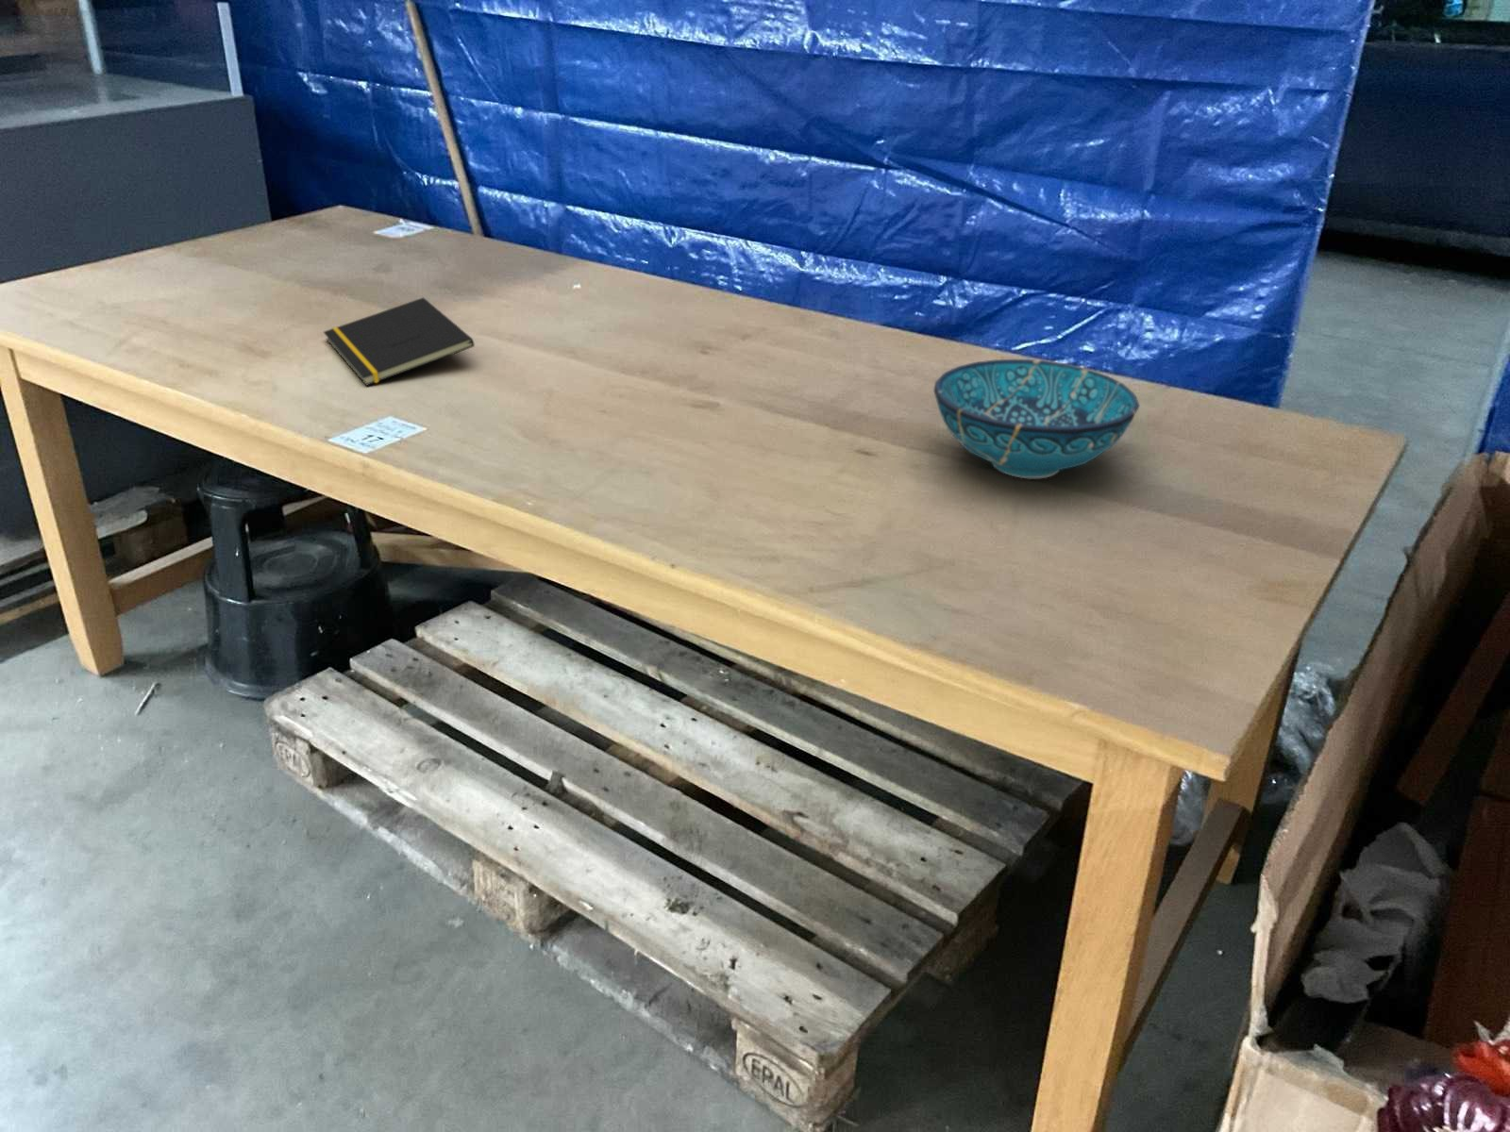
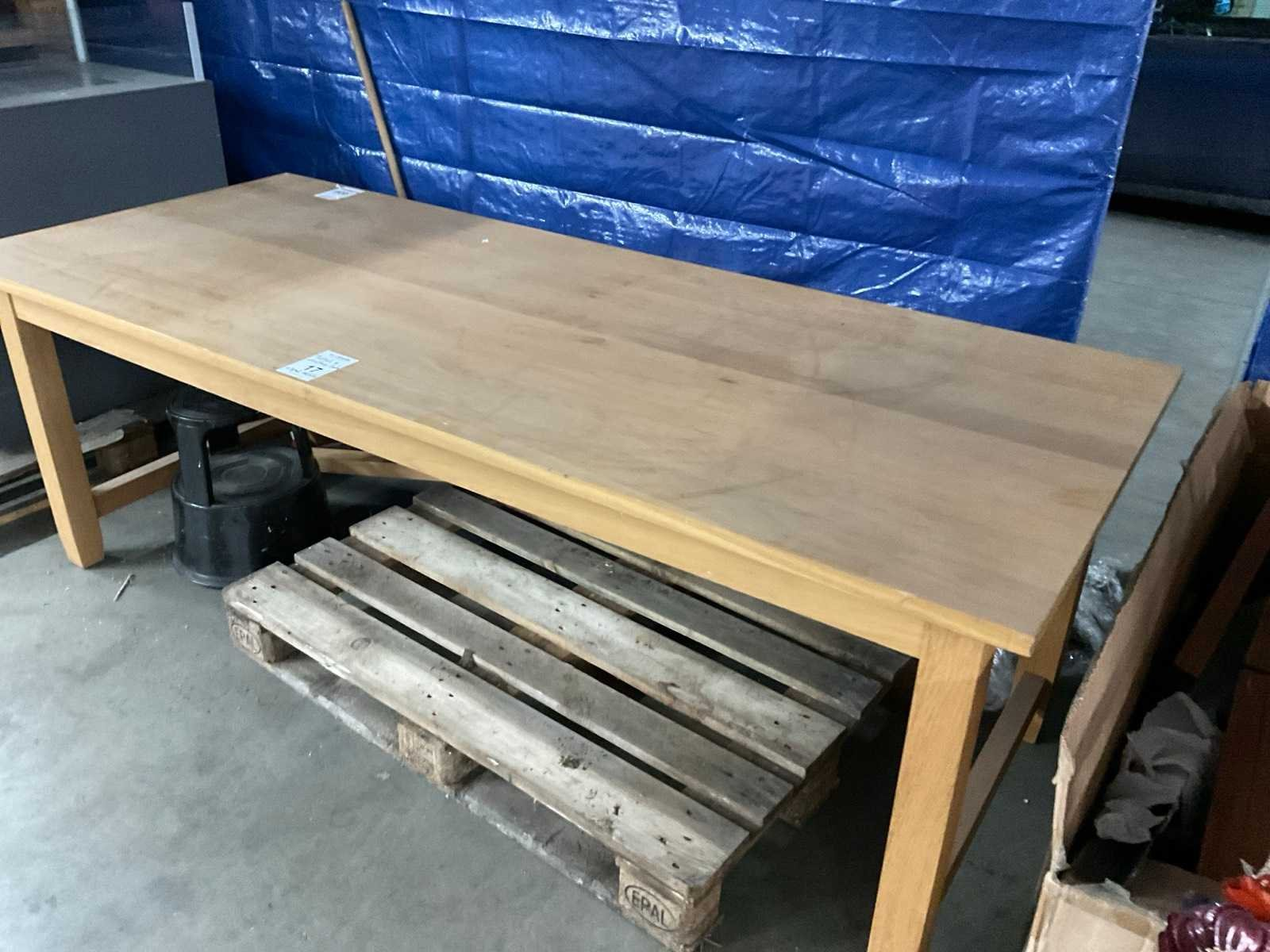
- bowl (1030, 428)
- notepad (396, 339)
